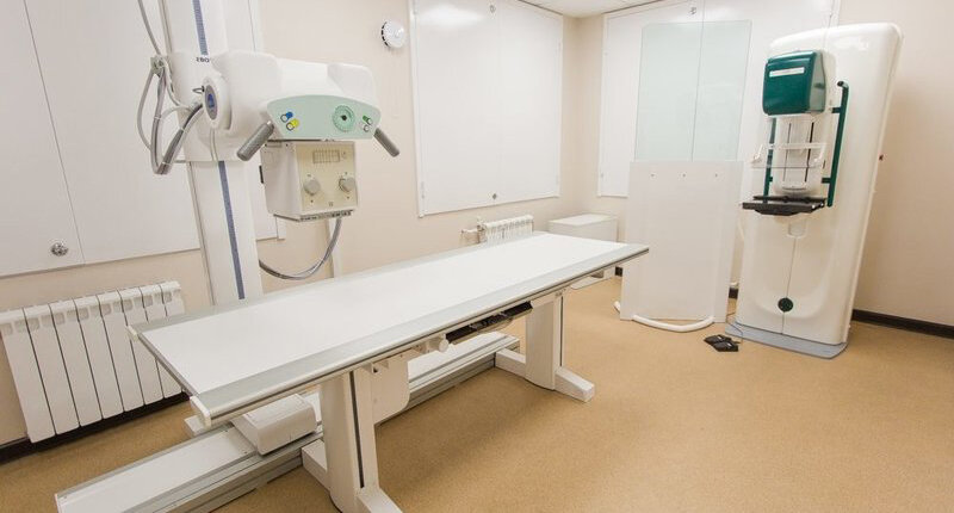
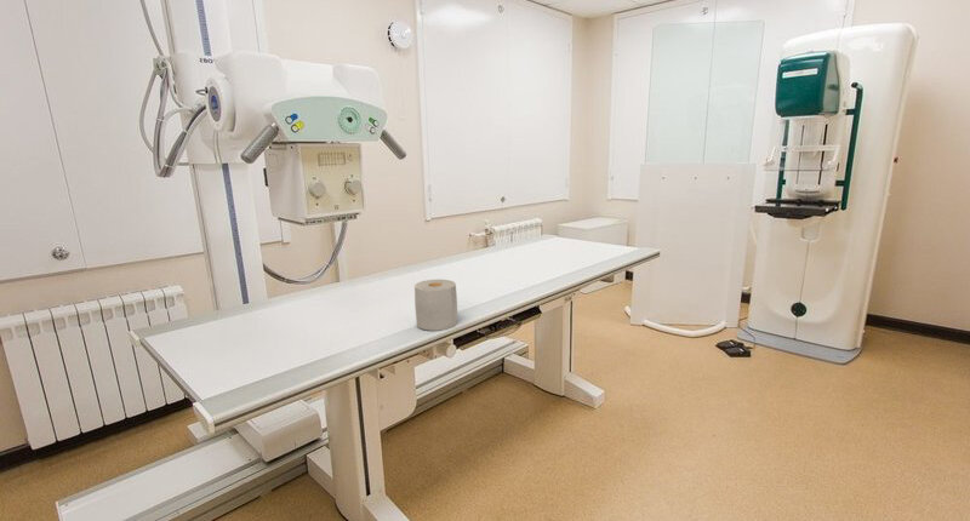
+ paper towel roll (435, 304)
